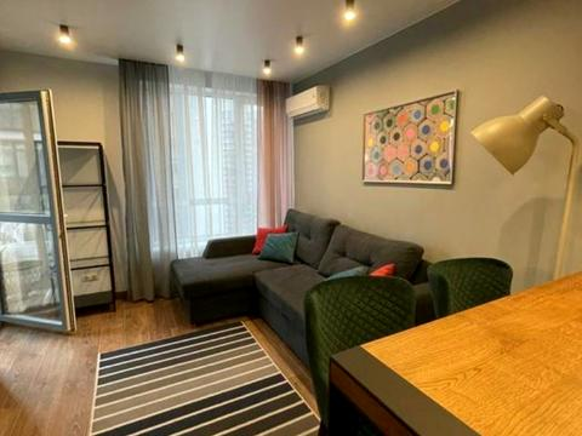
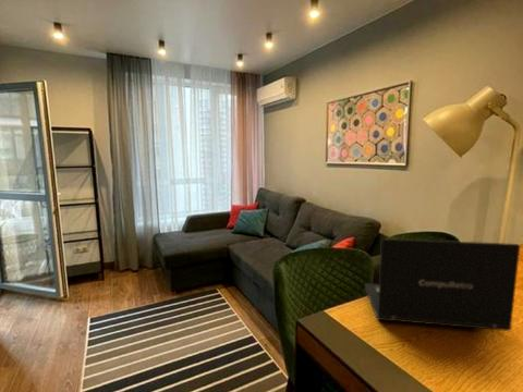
+ laptop (428, 270)
